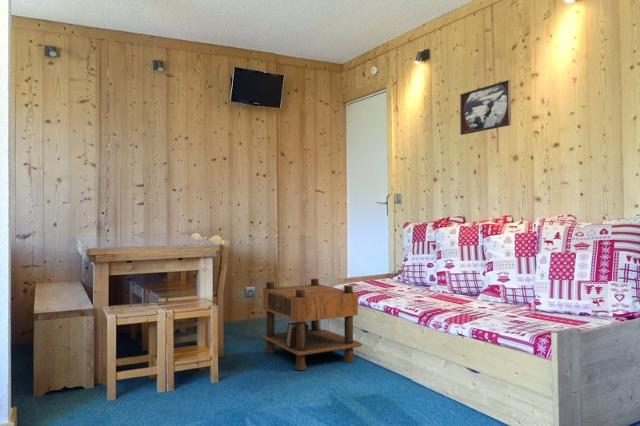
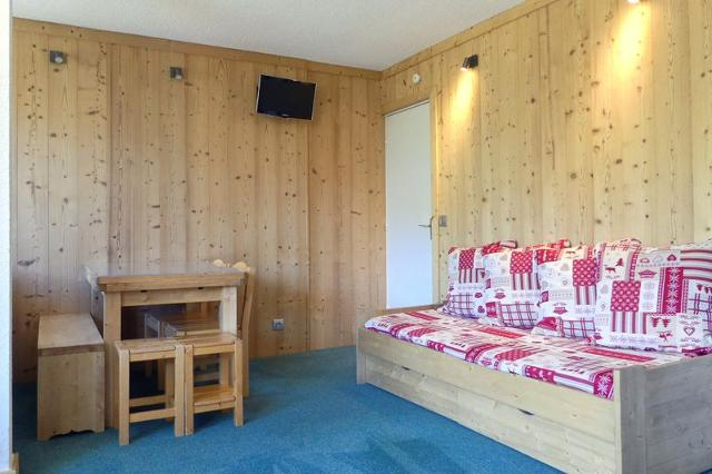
- nightstand (309, 319)
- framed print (484, 108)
